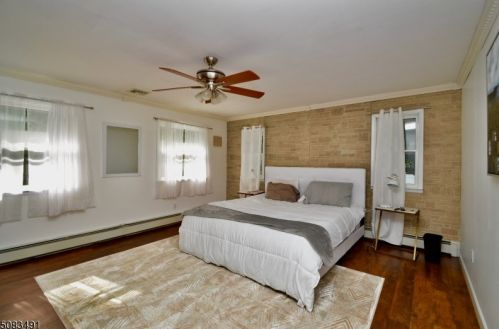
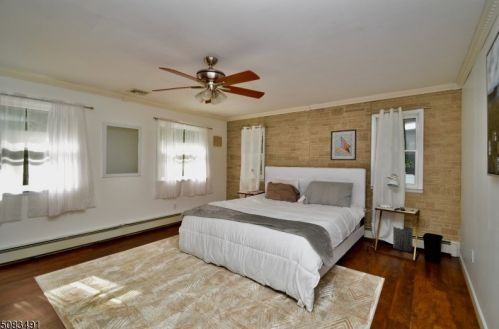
+ wall art (343, 145)
+ trash can (402, 237)
